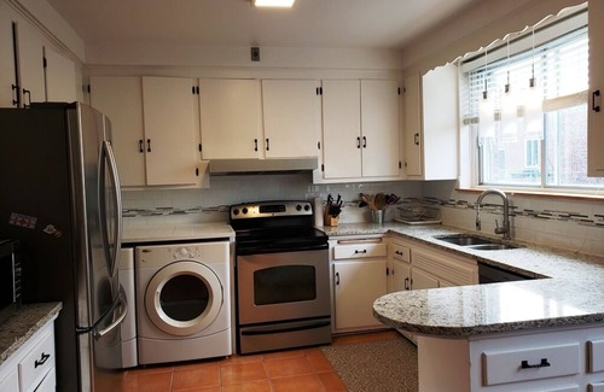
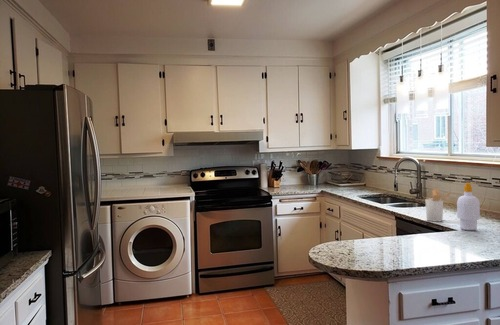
+ utensil holder (439, 205)
+ soap bottle (468, 206)
